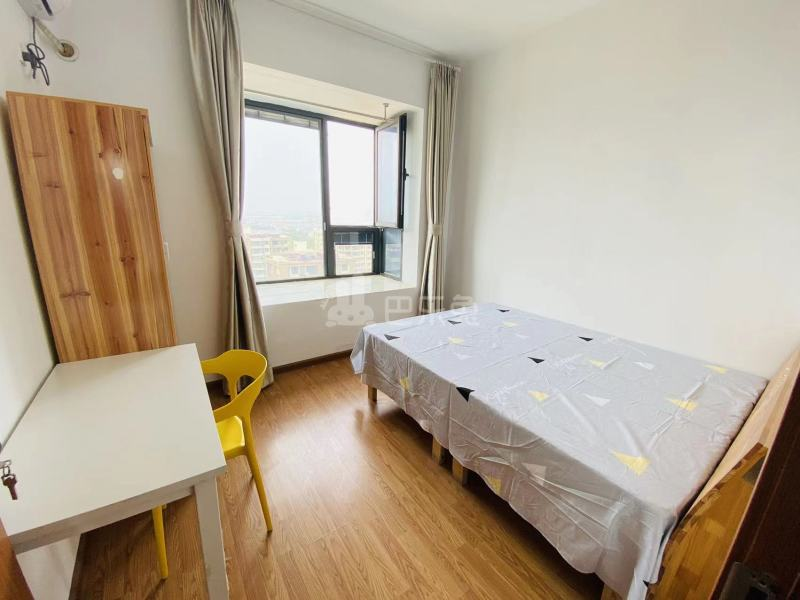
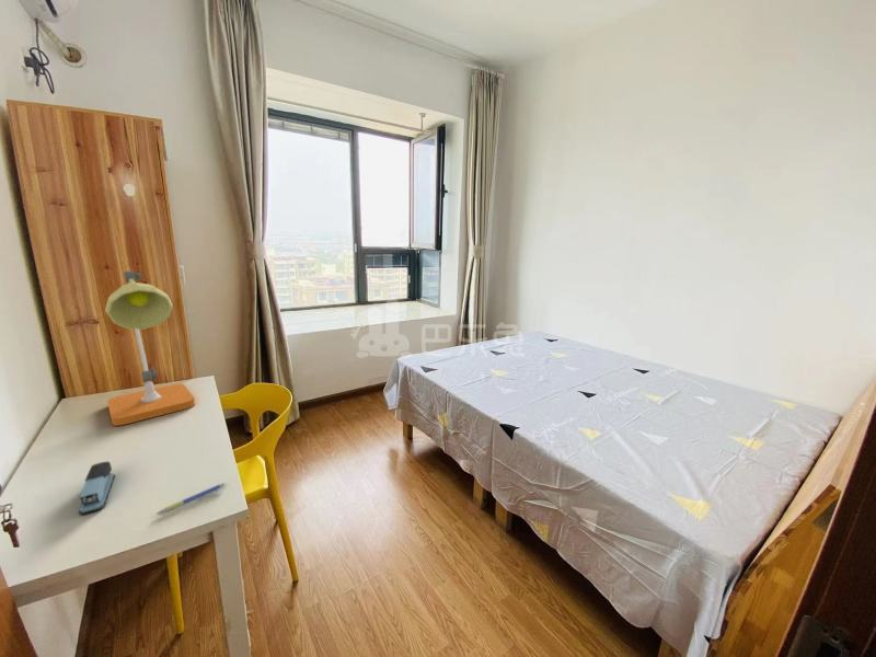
+ desk lamp (141, 344)
+ pen (192, 498)
+ stapler (96, 484)
